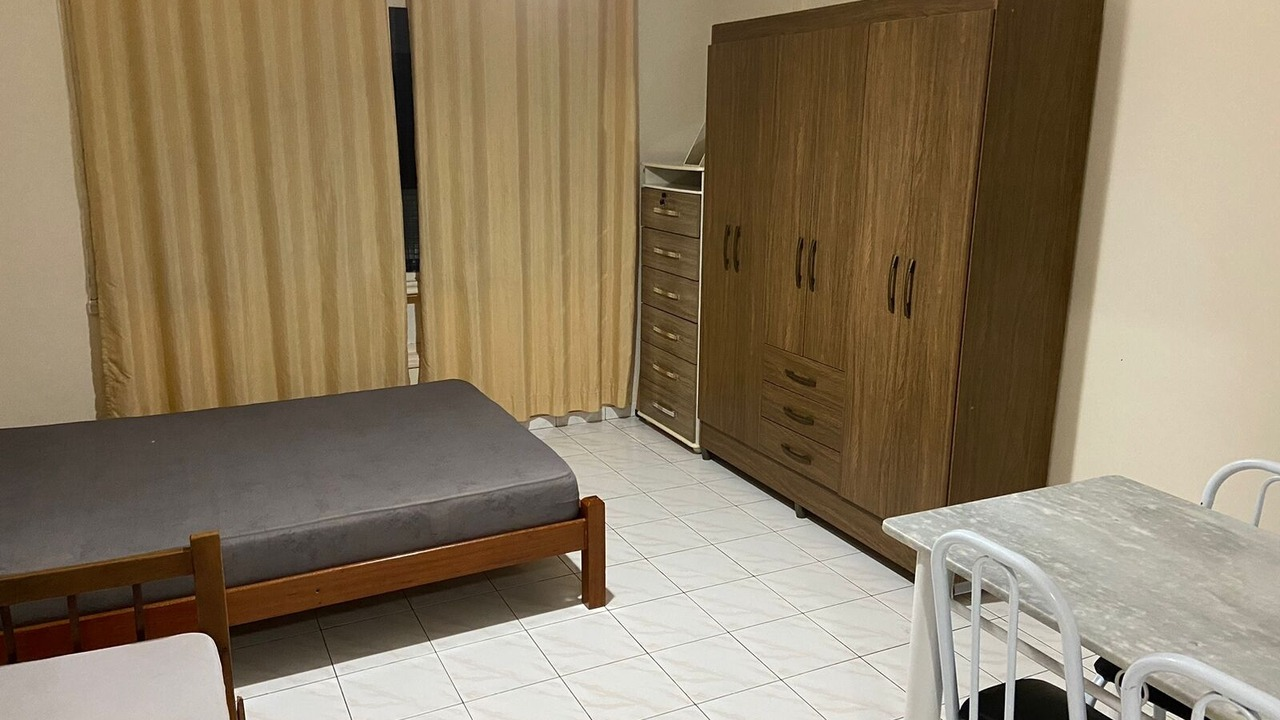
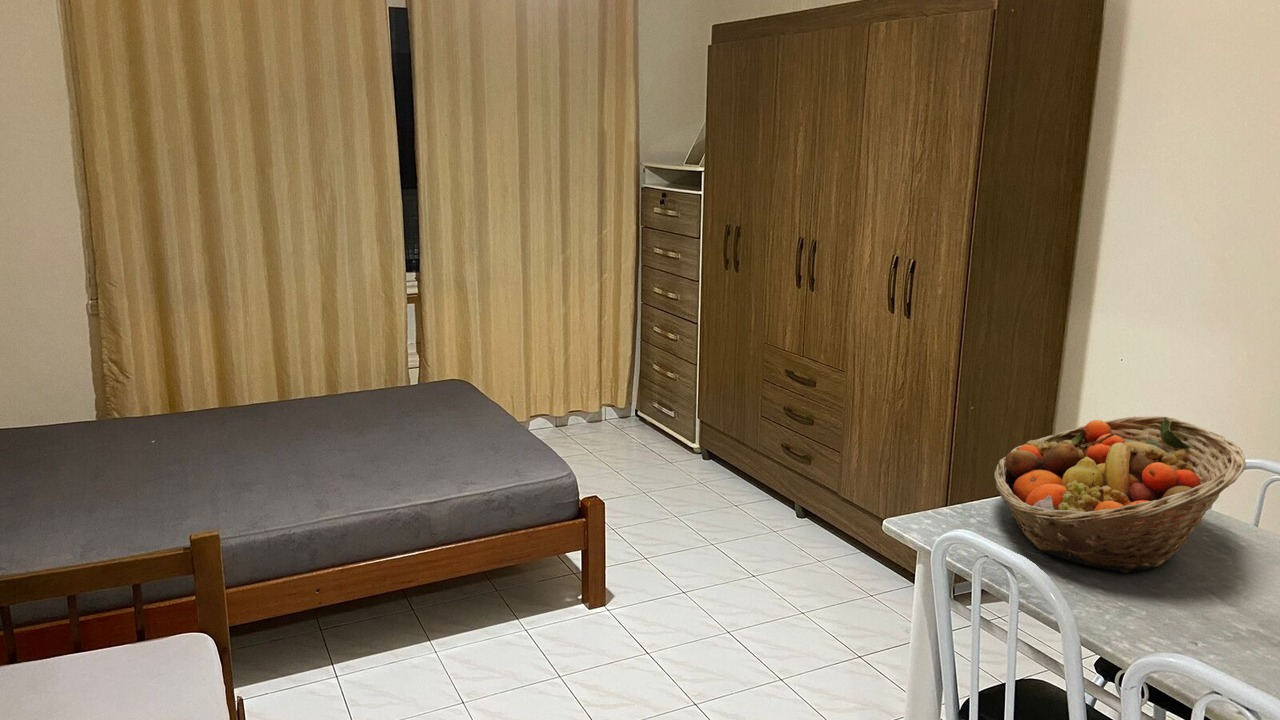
+ fruit basket (1109, 483)
